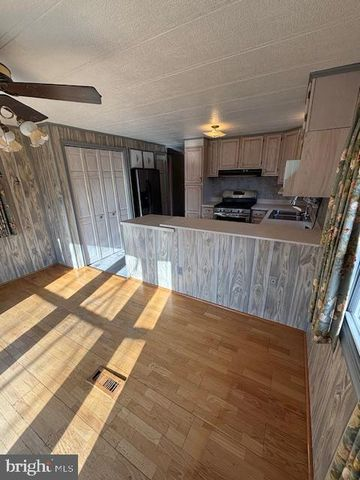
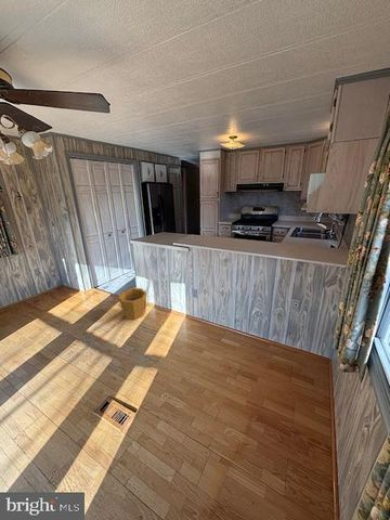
+ bucket (133, 303)
